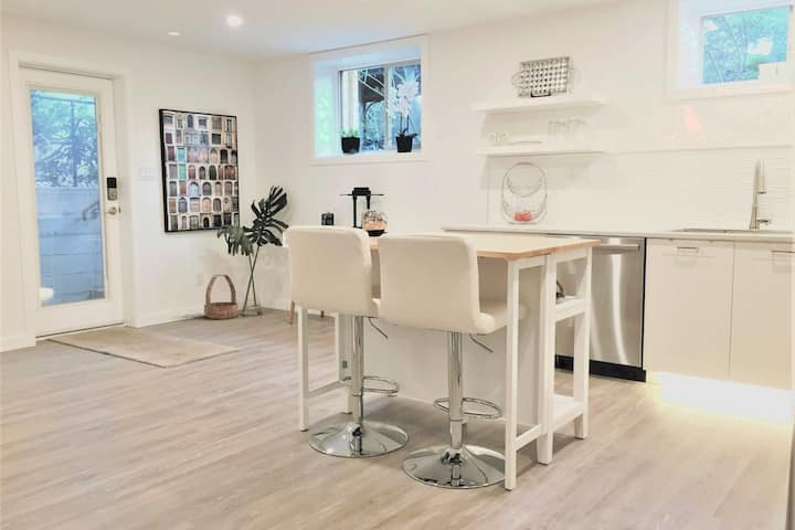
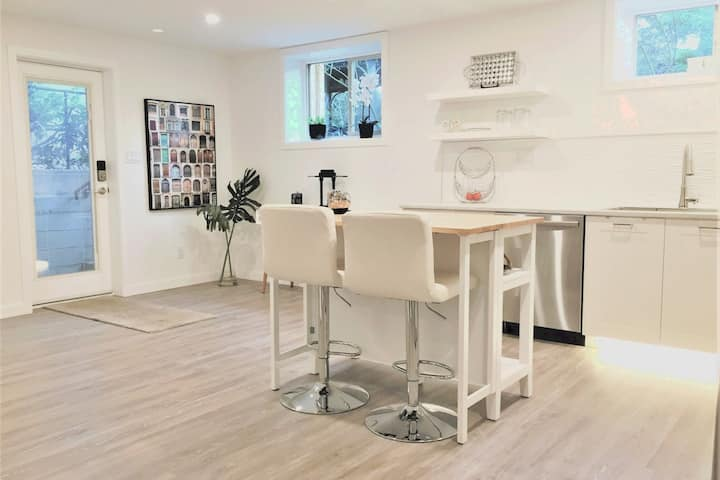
- basket (221, 303)
